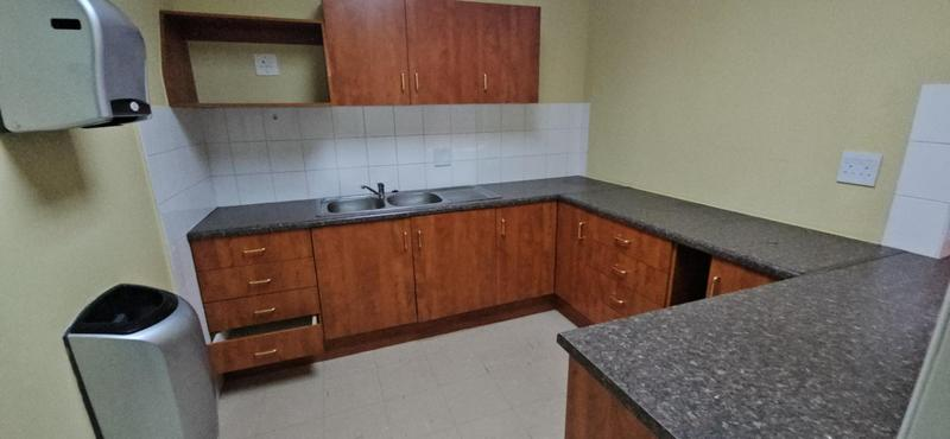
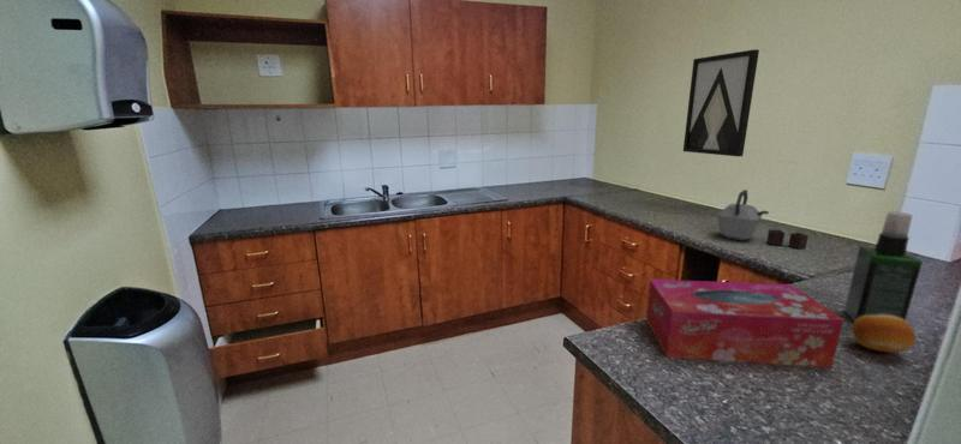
+ kettle (760, 217)
+ tissue box (732, 319)
+ spray bottle (884, 269)
+ wall art (716, 106)
+ fruit (882, 332)
